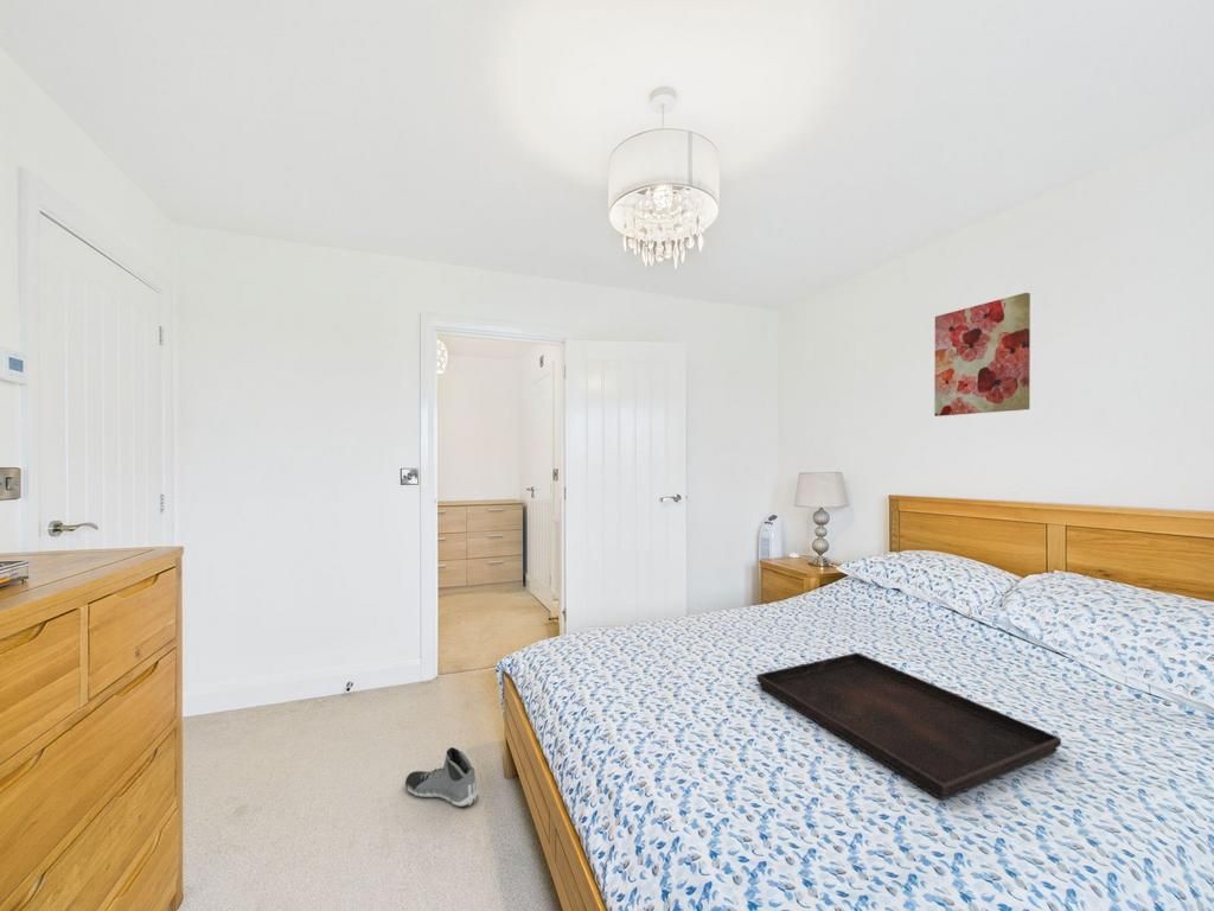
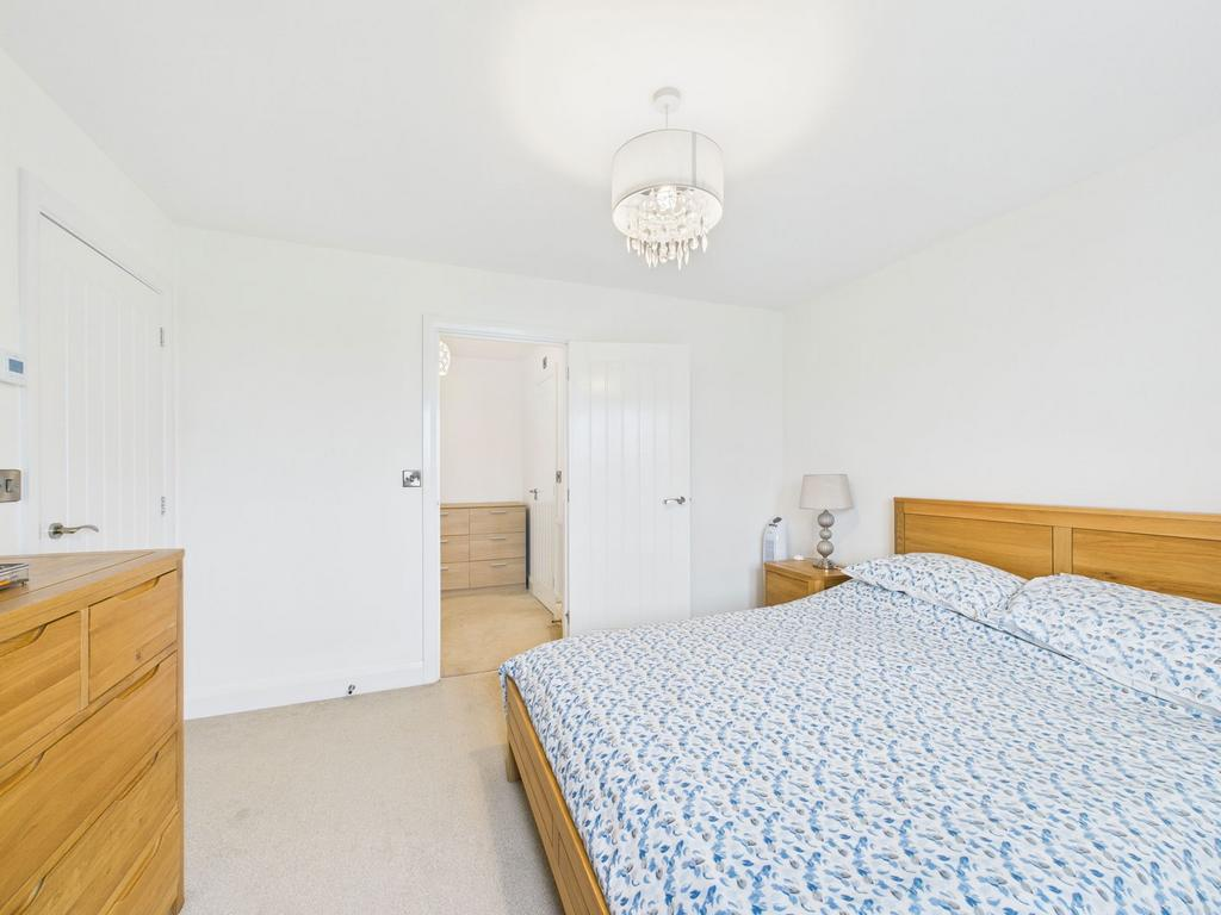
- sneaker (442, 769)
- wall art (978, 358)
- serving tray (889, 708)
